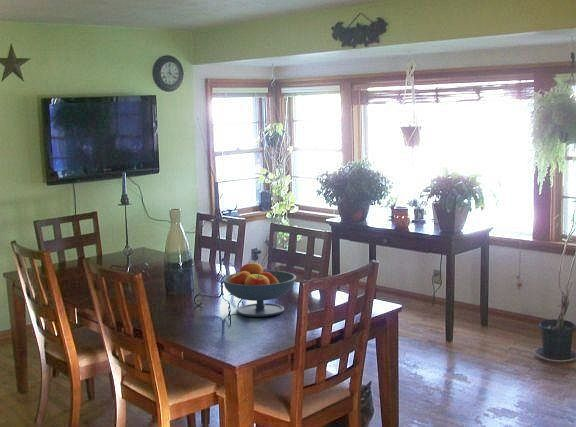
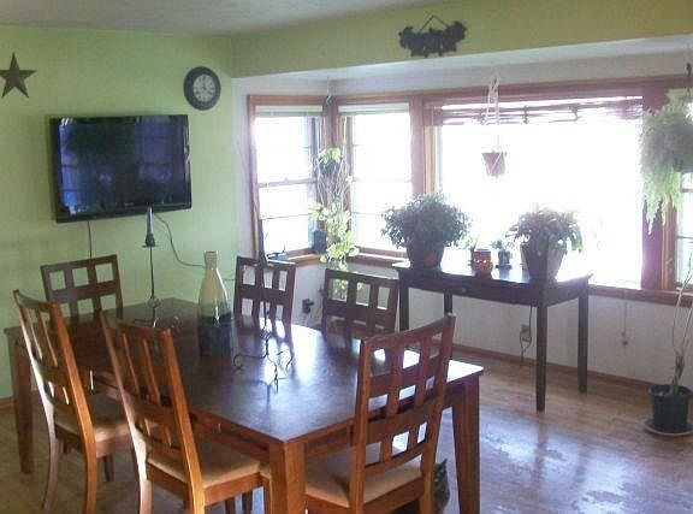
- fruit bowl (259, 288)
